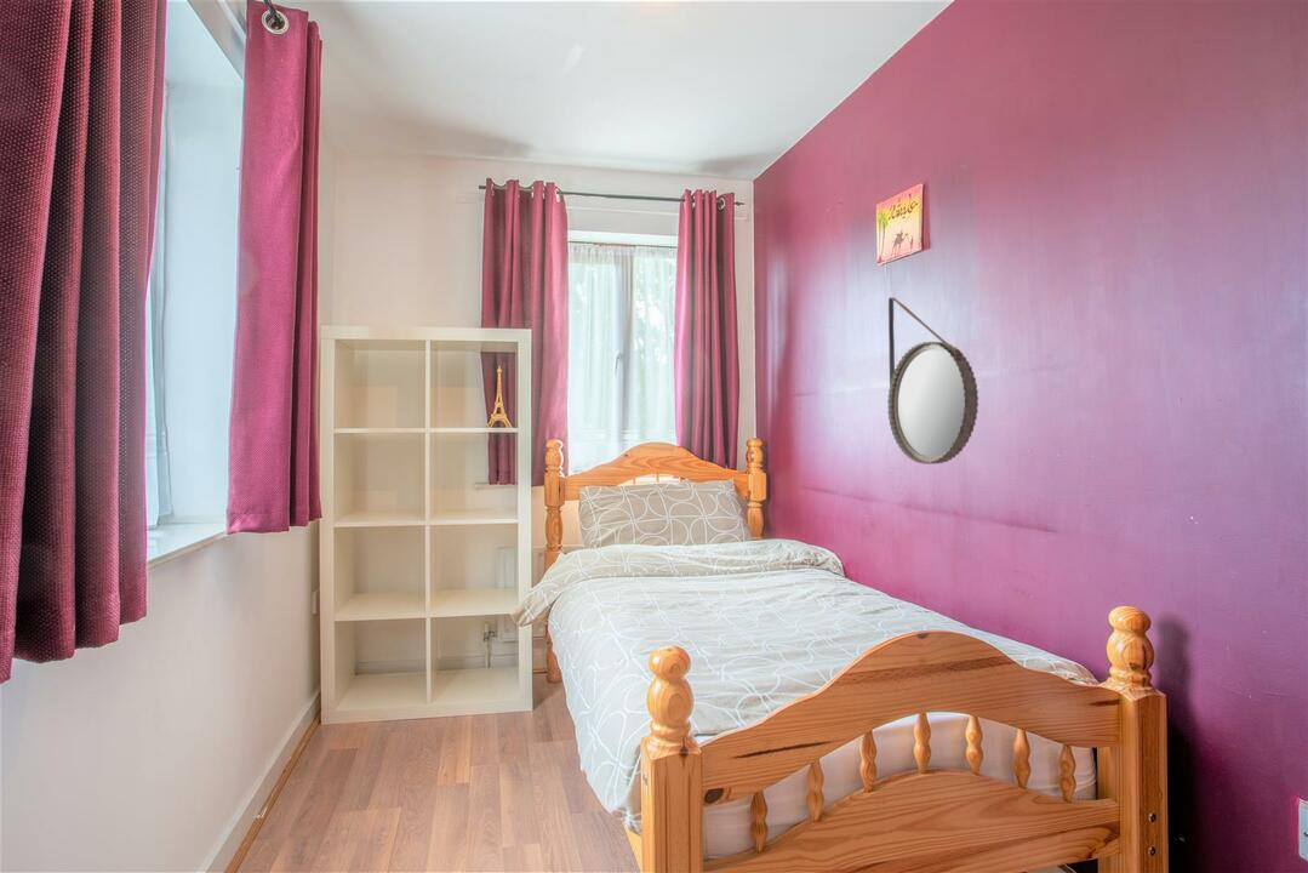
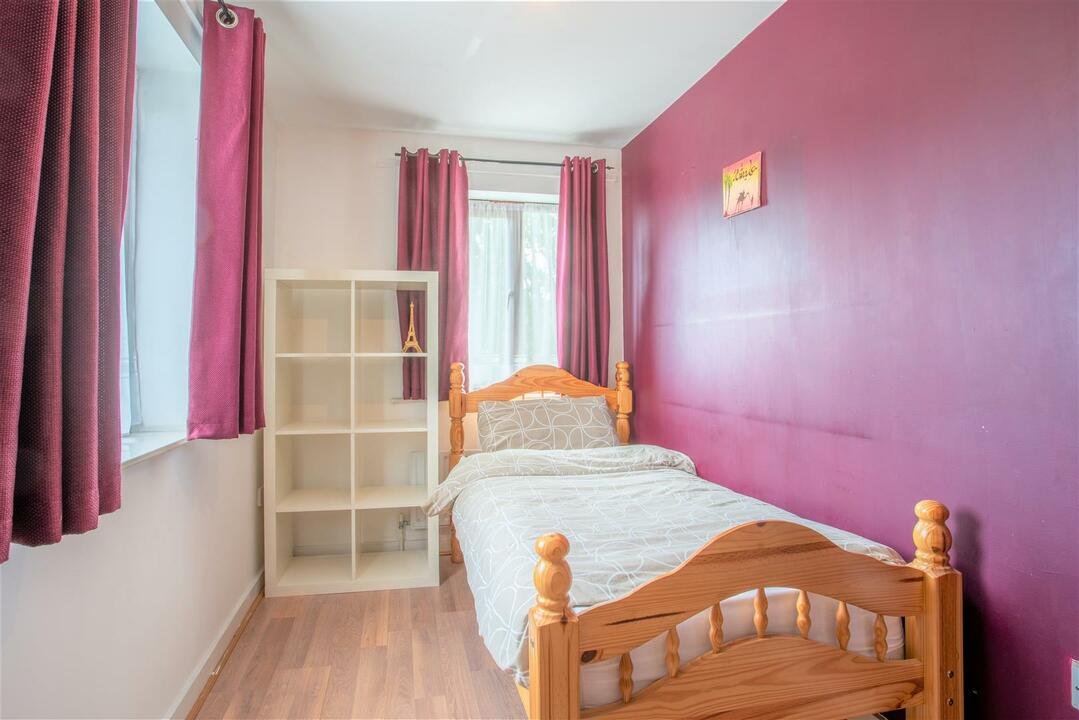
- home mirror (927, 373)
